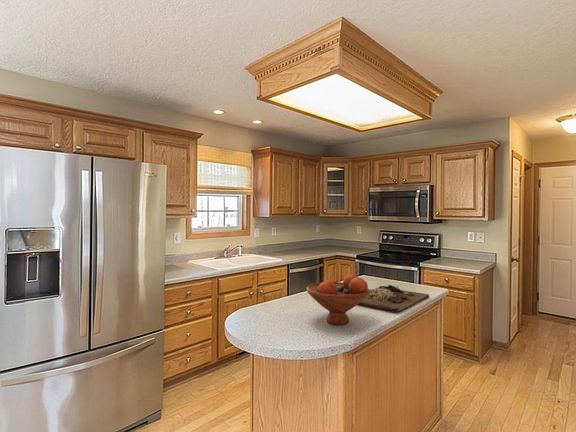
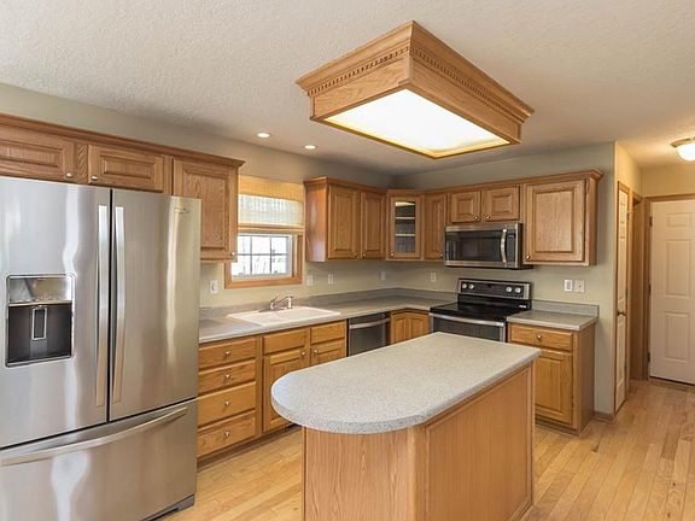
- cutting board (388, 293)
- fruit bowl (337, 298)
